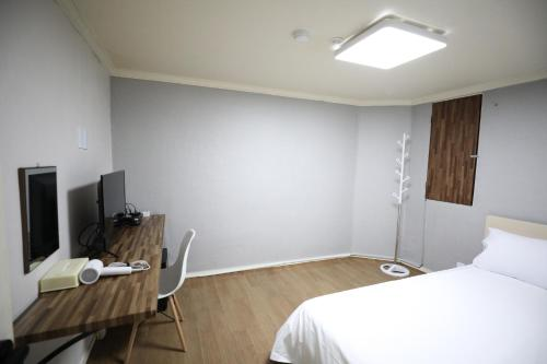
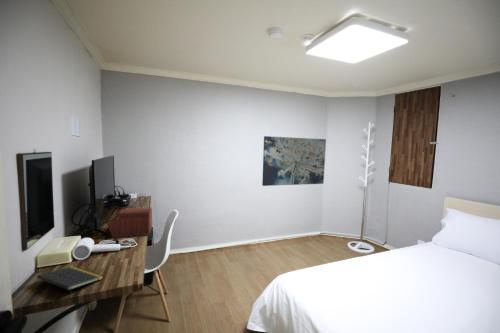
+ sewing box (131, 220)
+ notepad (71, 276)
+ wall art (295, 161)
